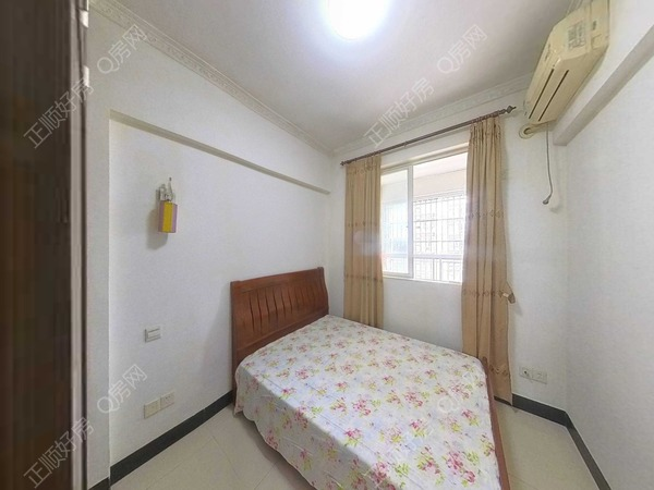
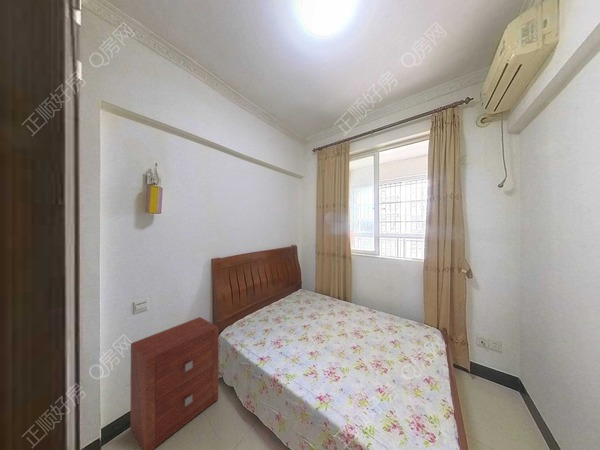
+ nightstand (178, 374)
